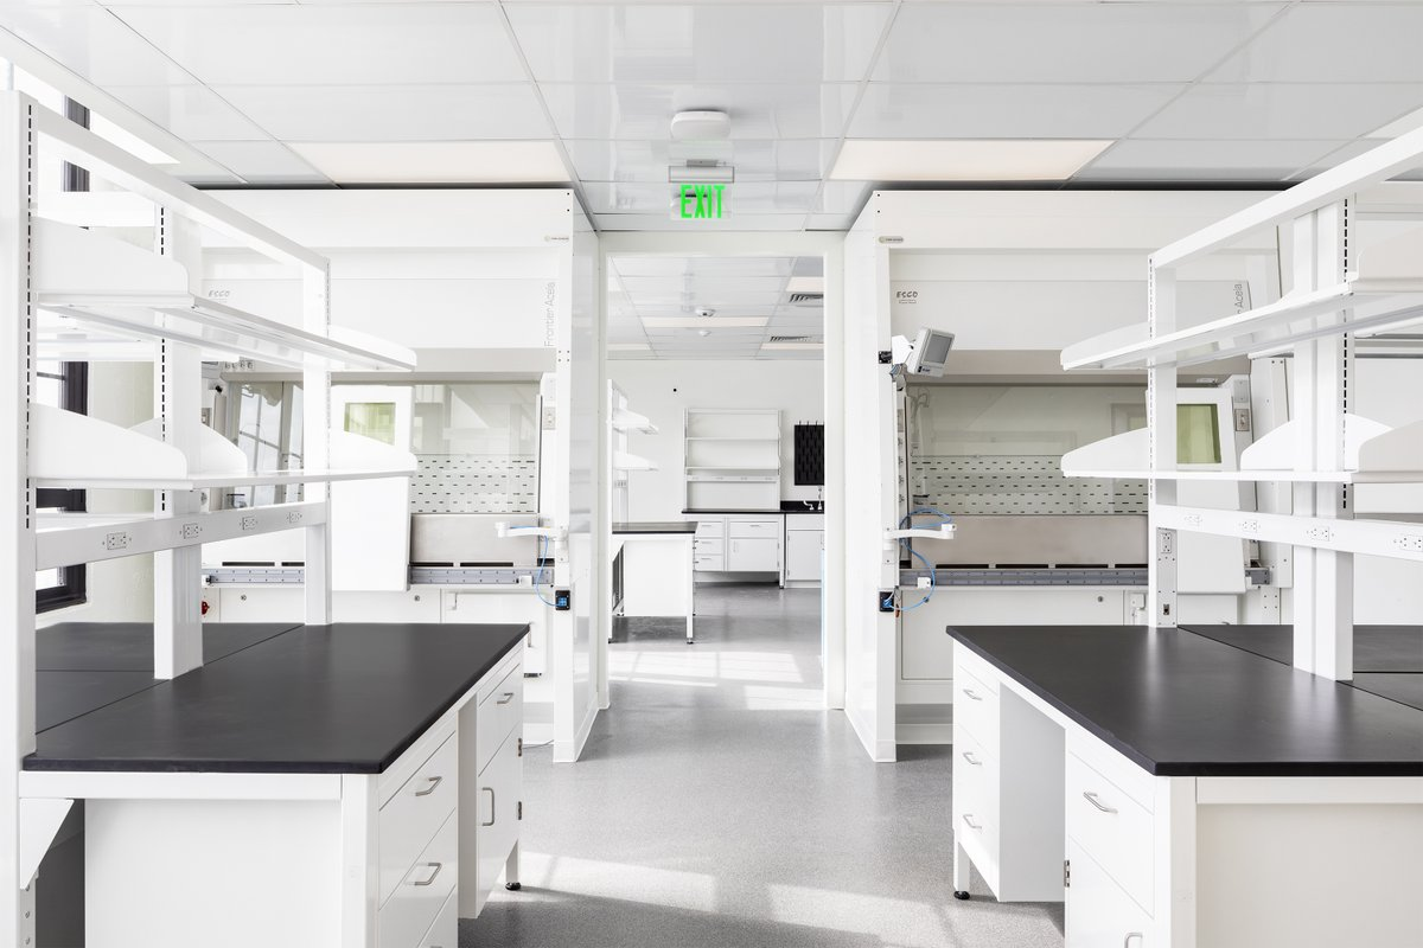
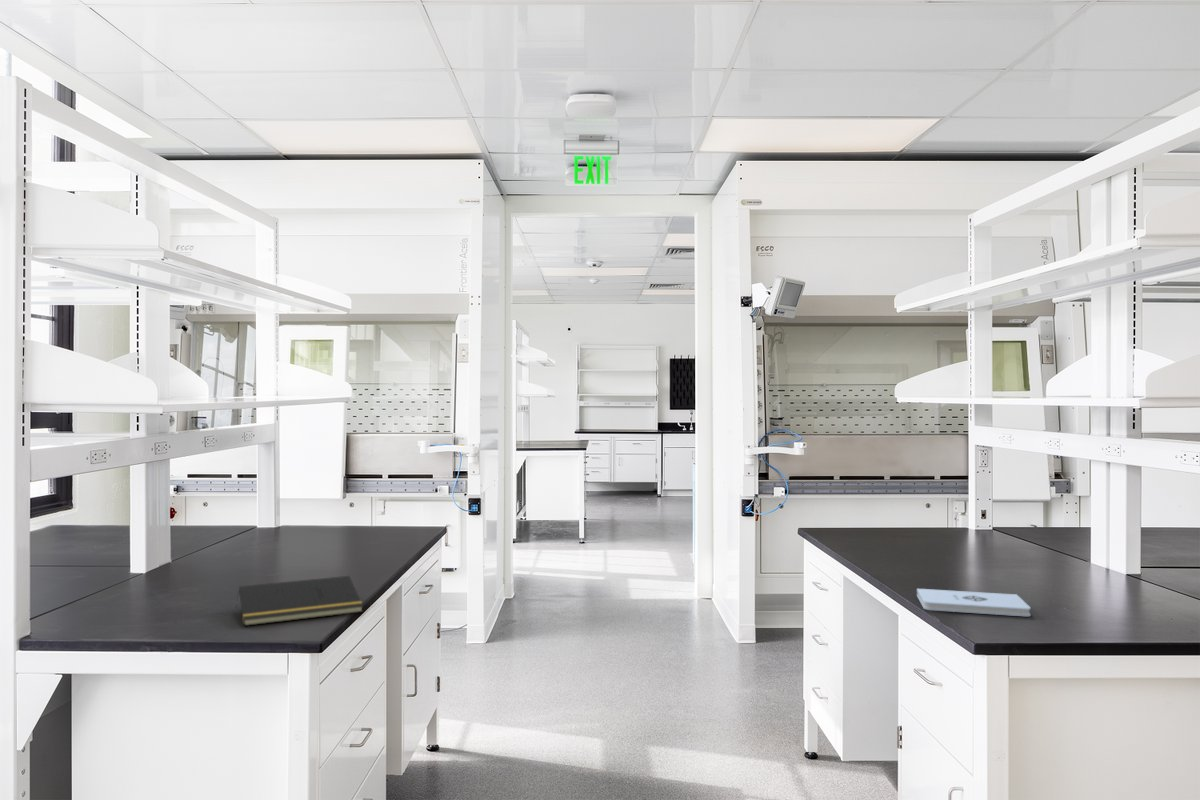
+ notepad (971, 601)
+ notepad (300, 599)
